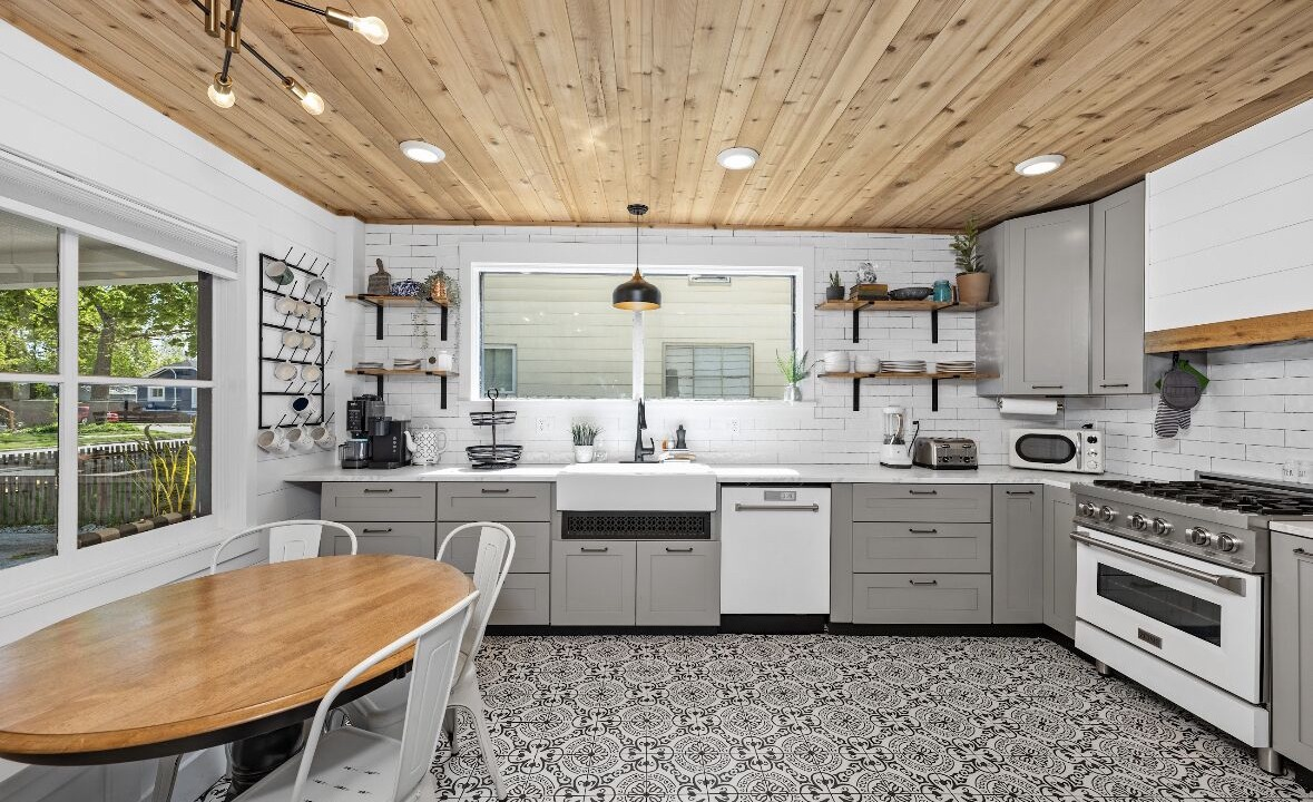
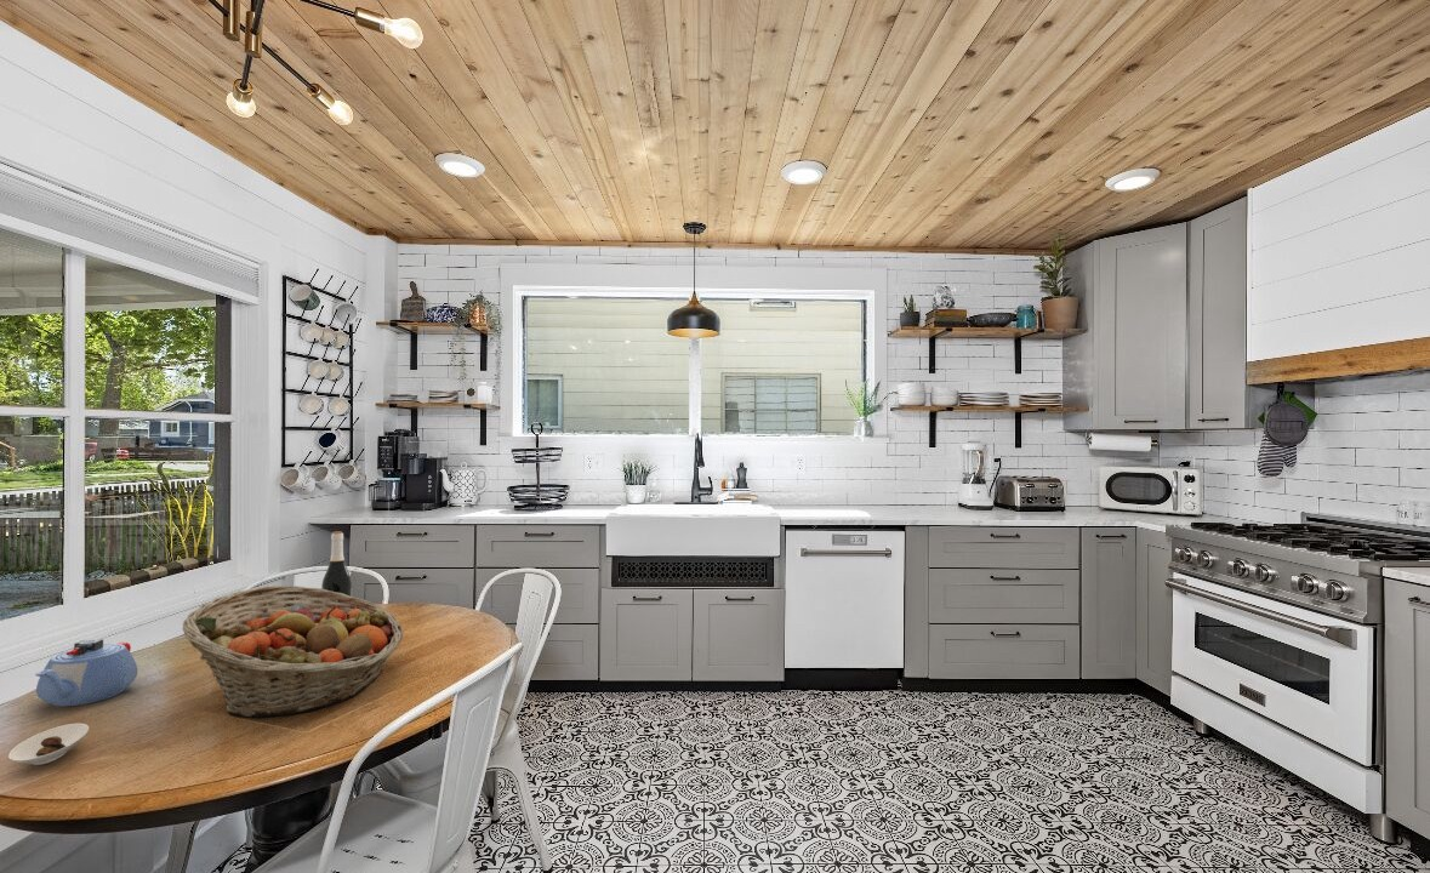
+ saucer (50, 746)
+ fruit basket (302, 641)
+ wine bottle (336, 582)
+ teapot (85, 669)
